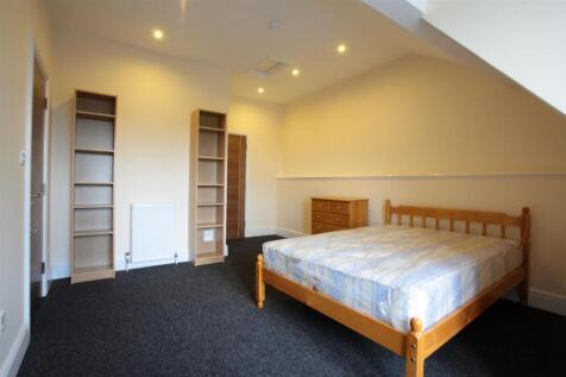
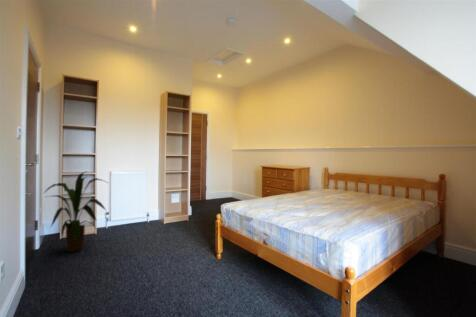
+ house plant (77, 208)
